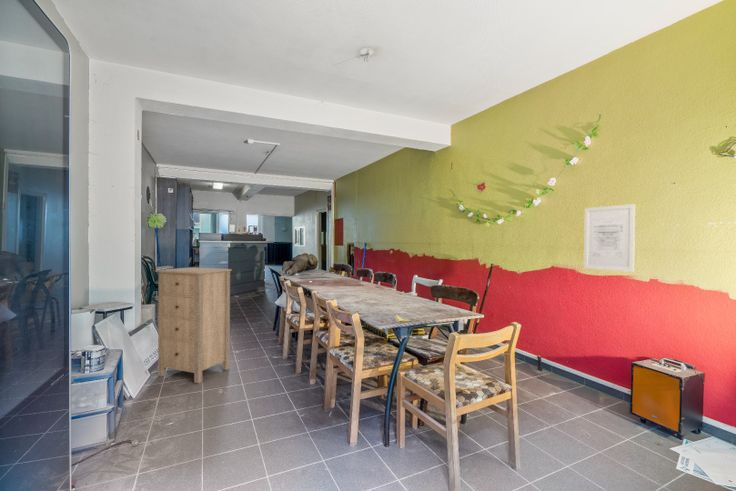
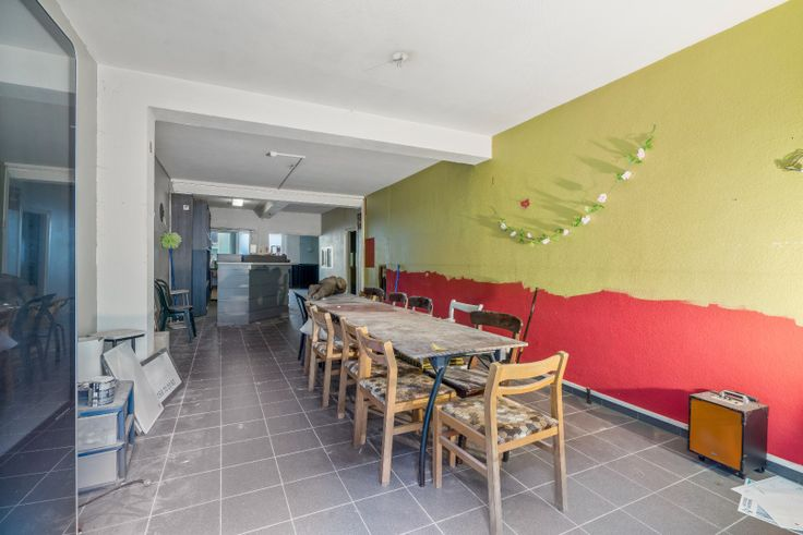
- wall art (607, 238)
- storage cabinet (194, 321)
